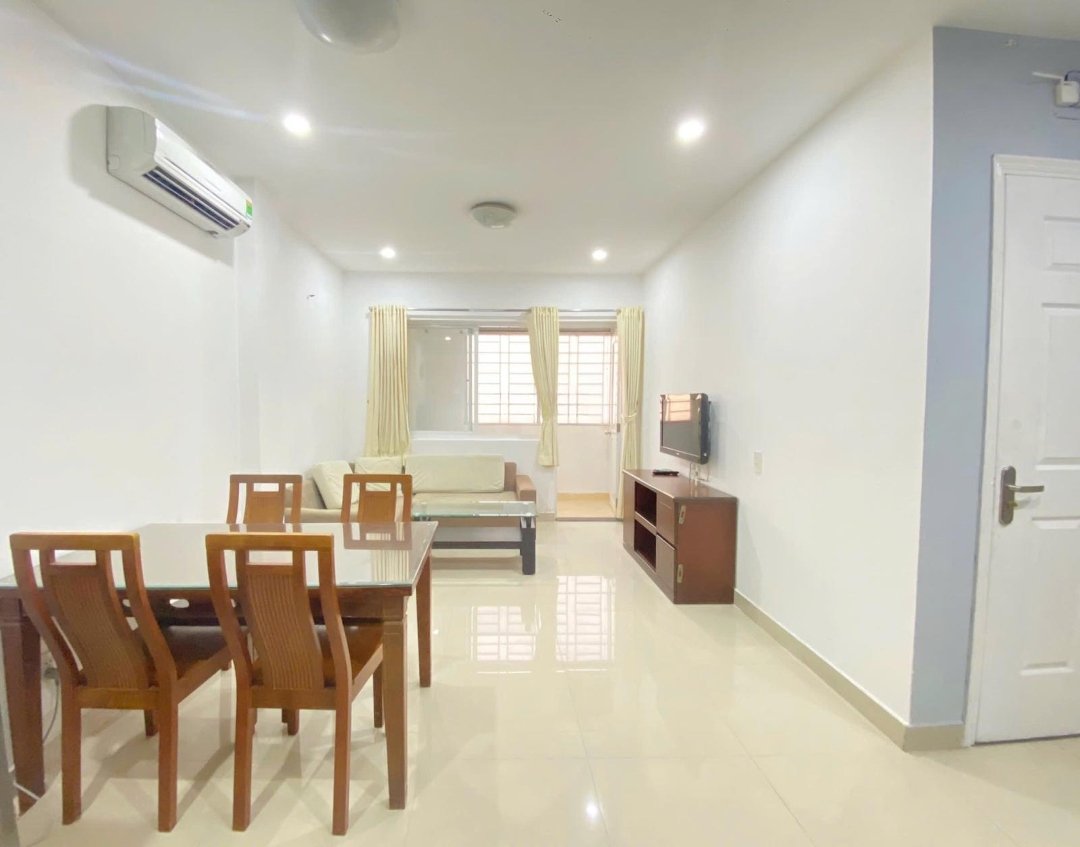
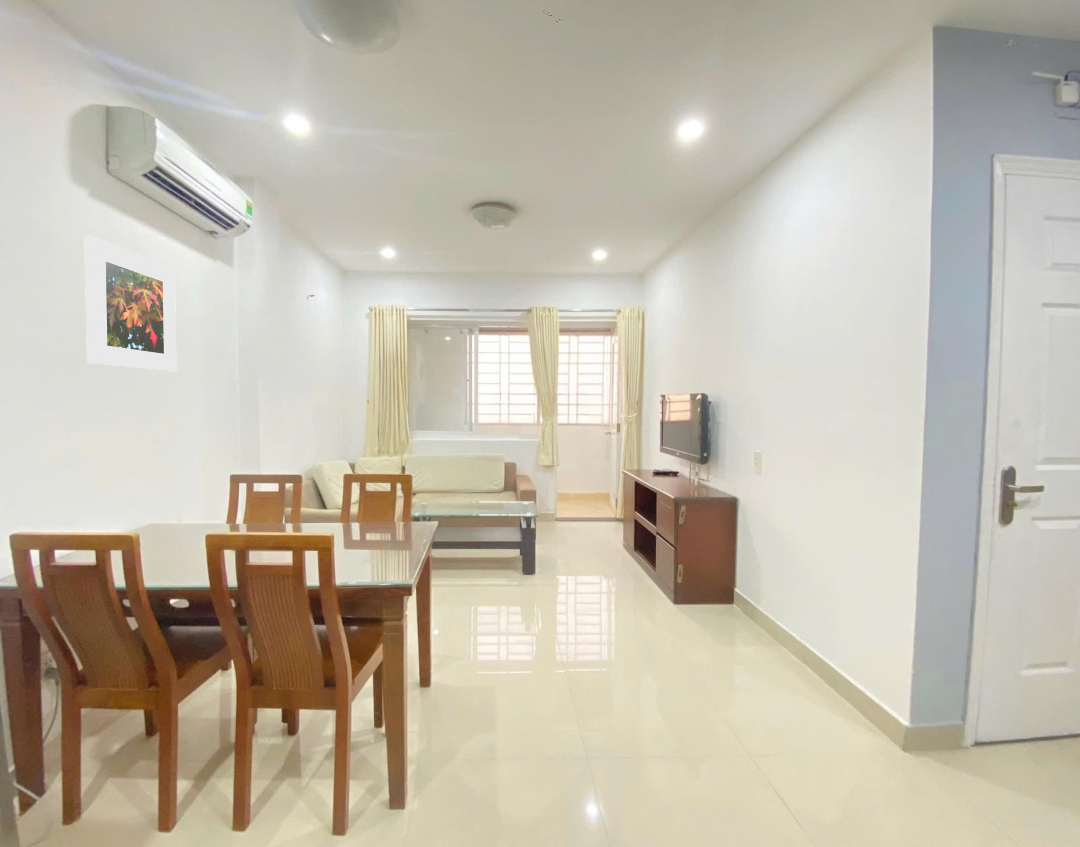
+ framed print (135, 311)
